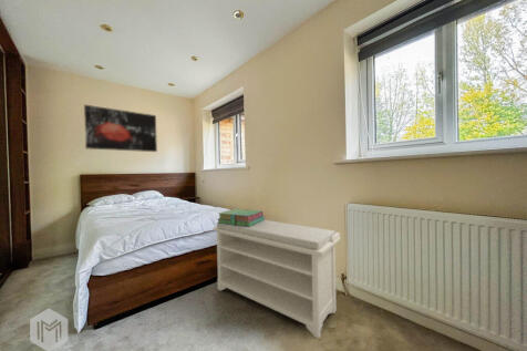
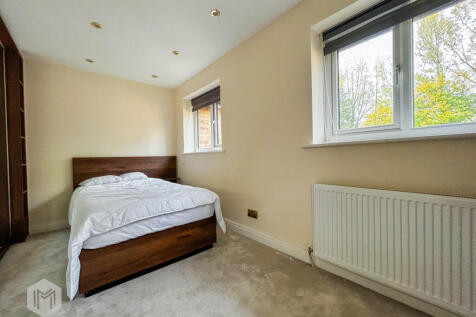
- wall art (123, 130)
- stack of books (240, 216)
- bench (270, 262)
